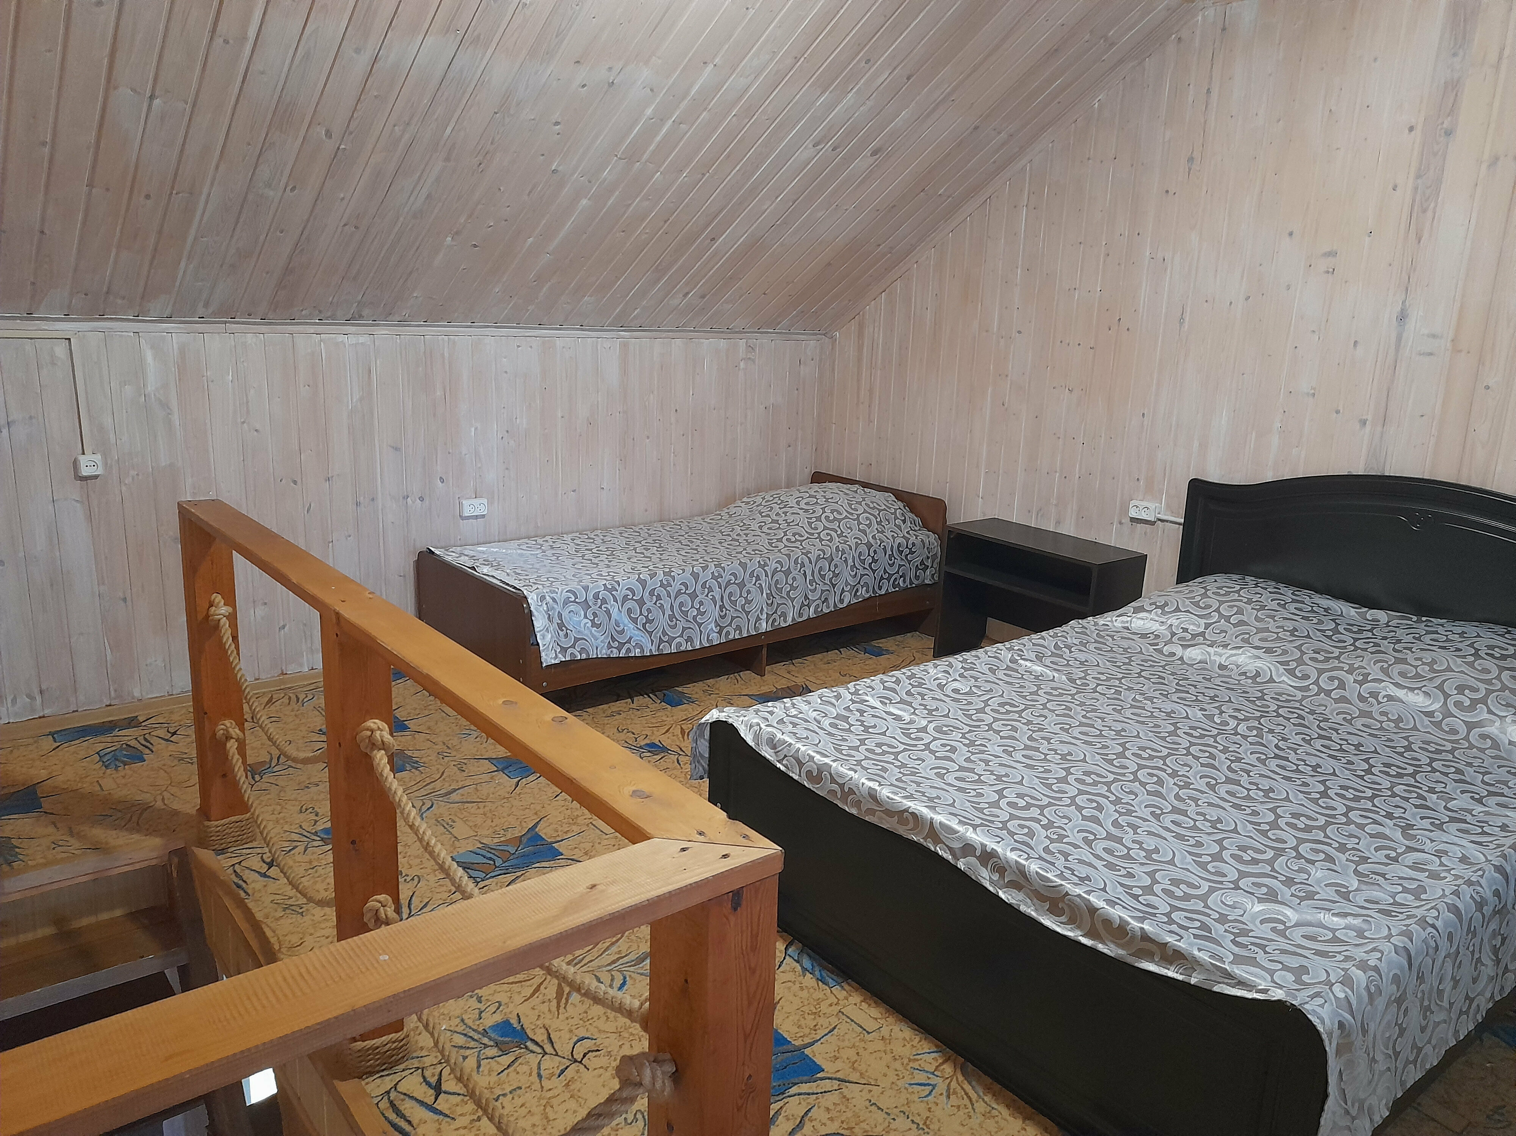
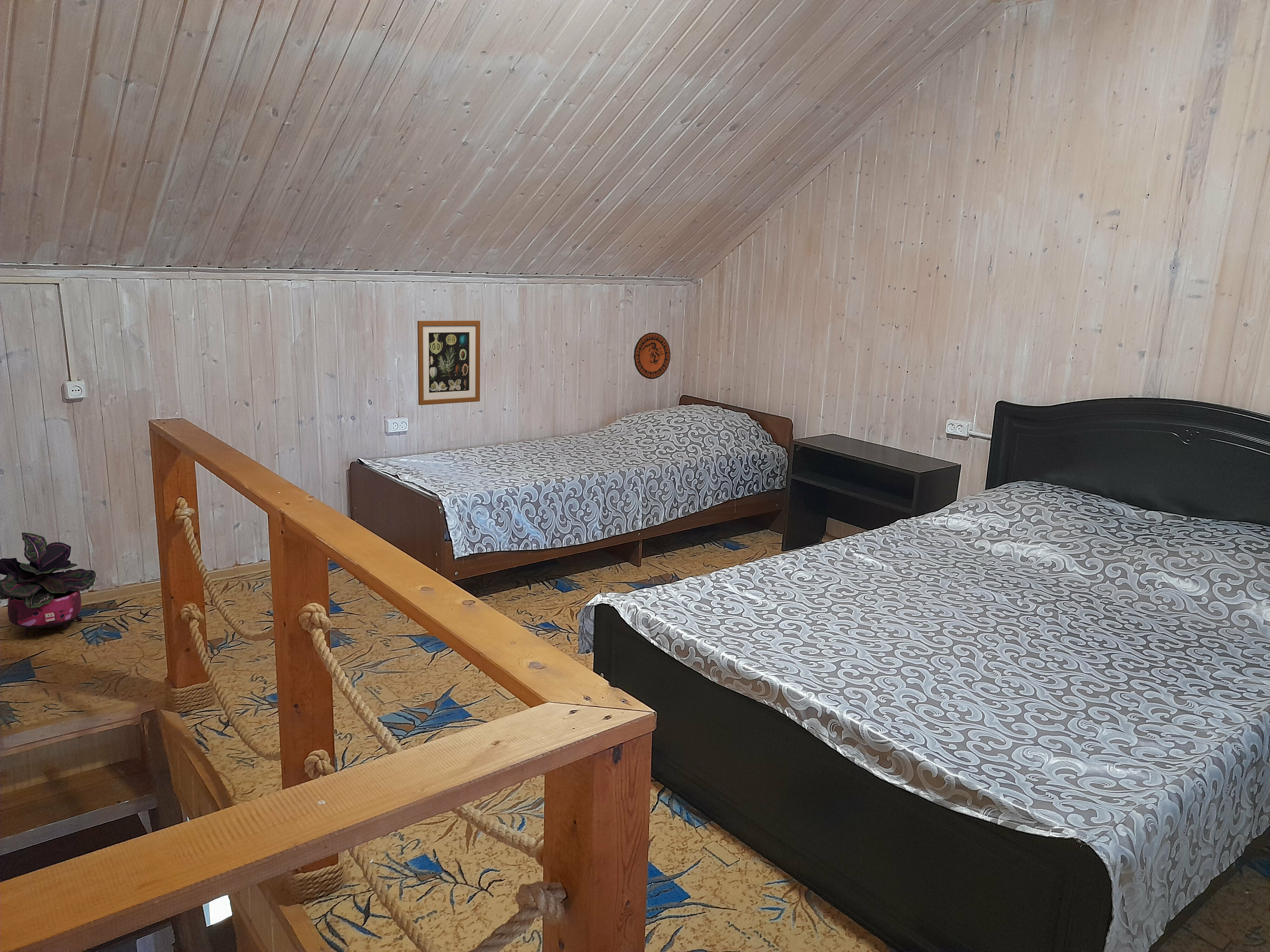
+ decorative plate (652, 356)
+ wall art (450, 362)
+ potted plant (43, 582)
